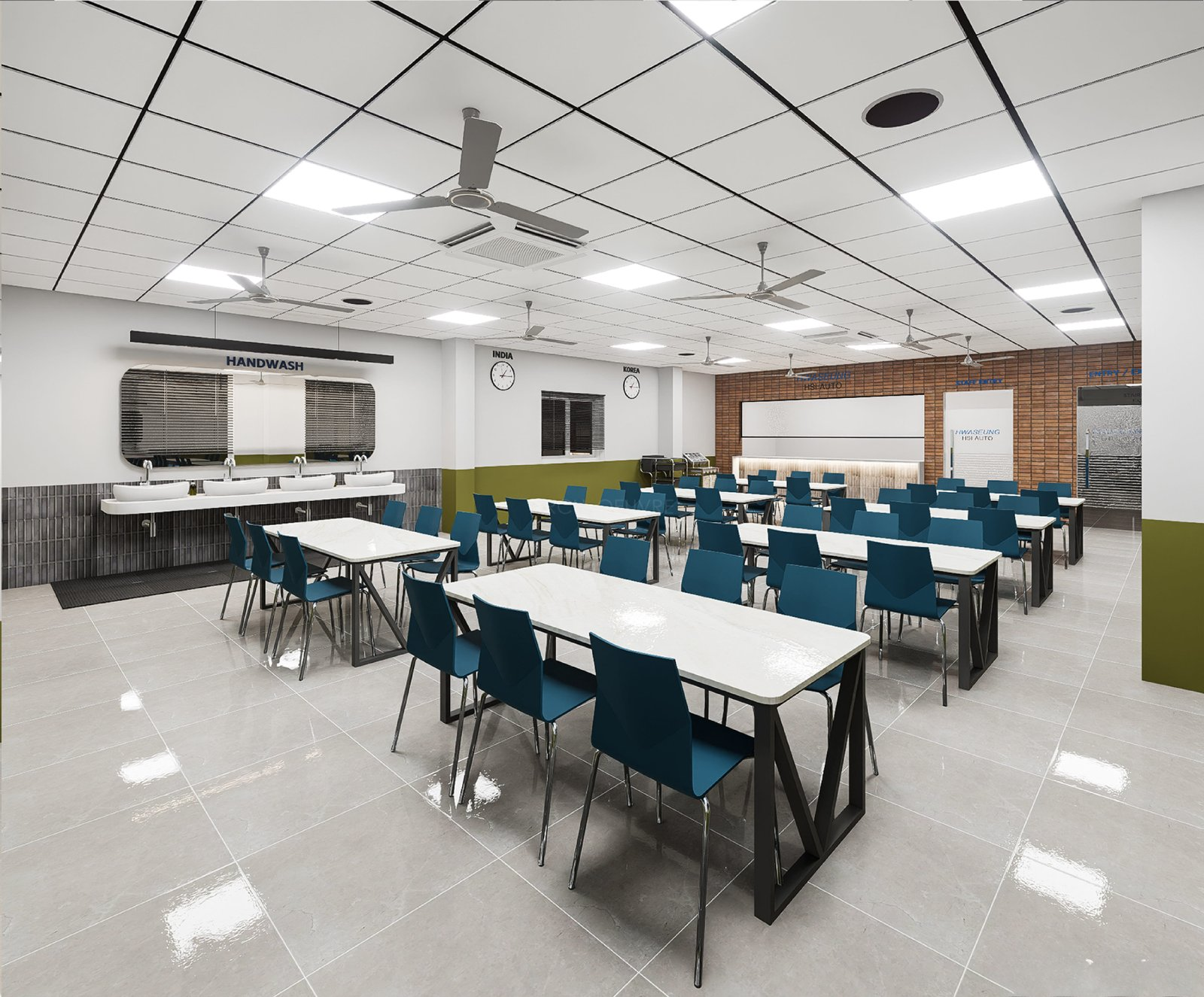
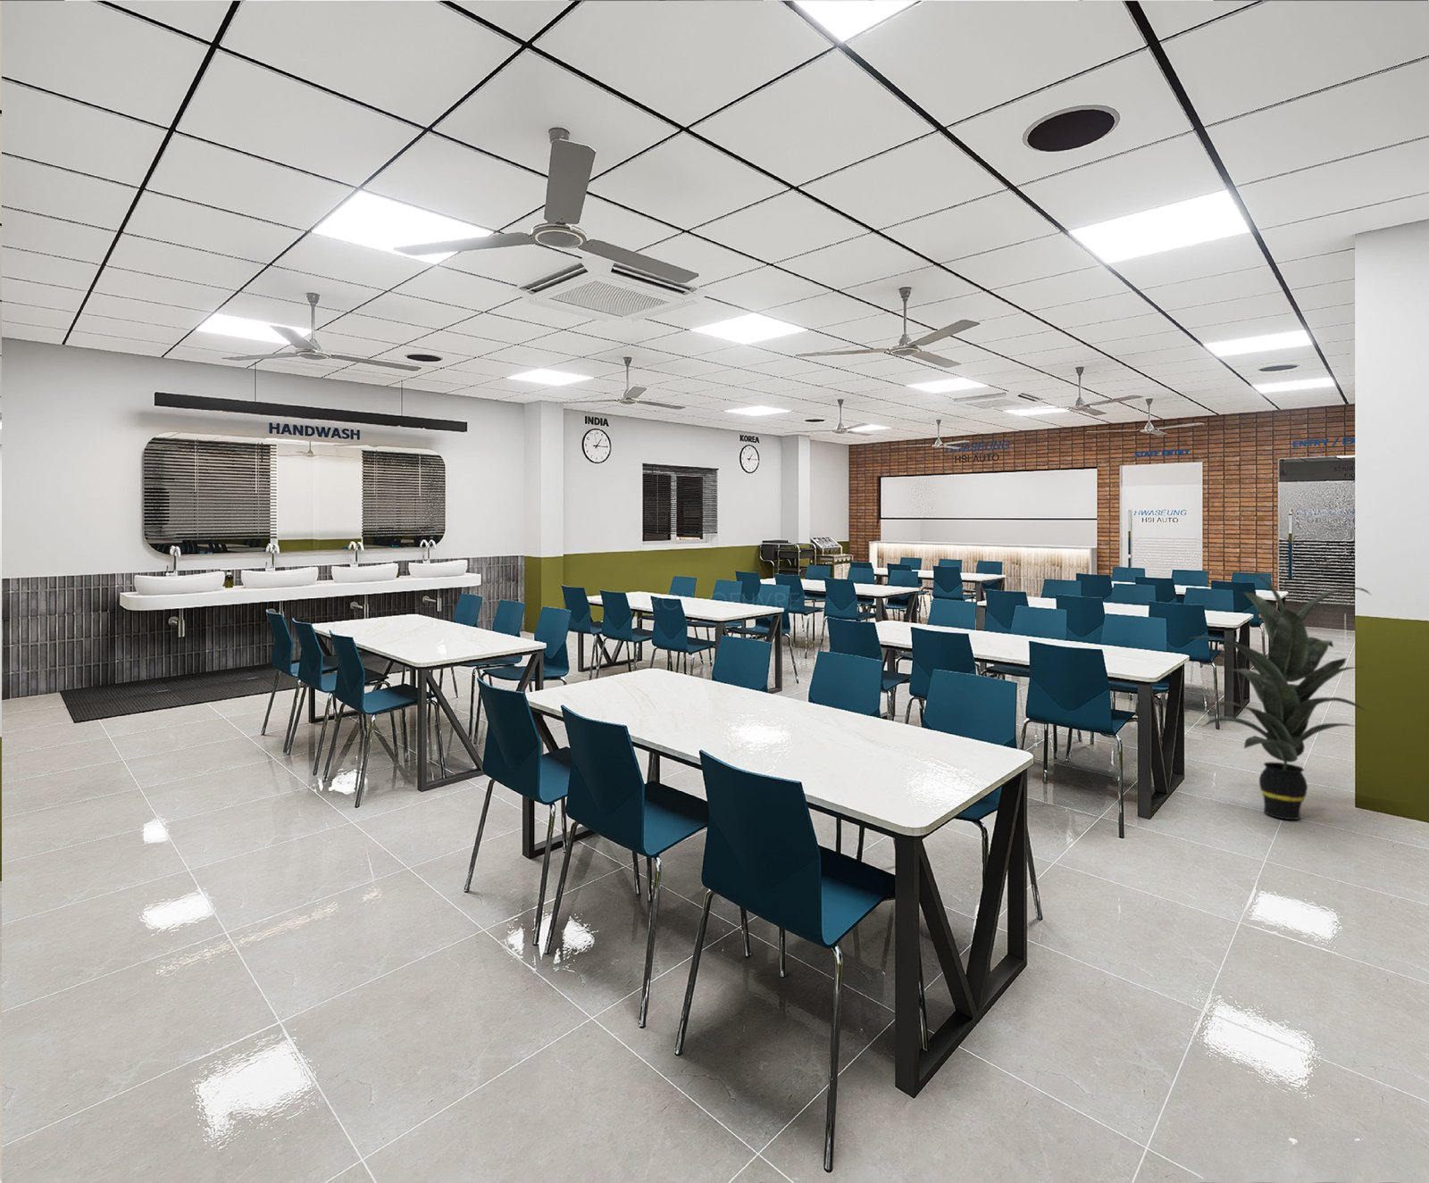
+ indoor plant (1276, 693)
